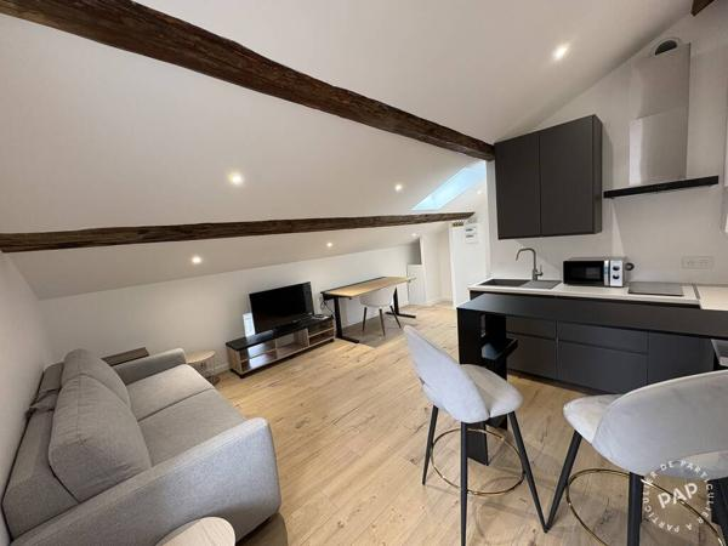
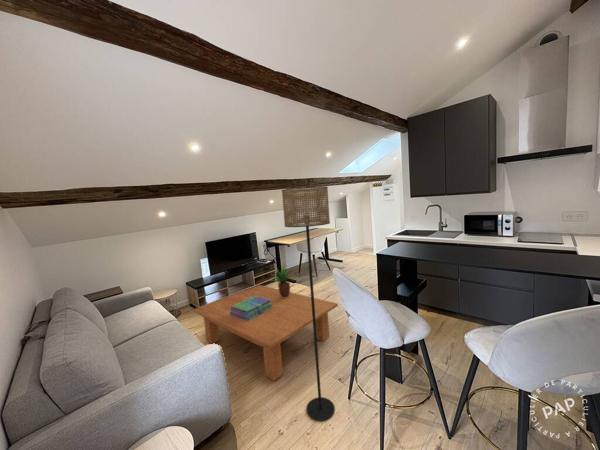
+ coffee table (265, 323)
+ stack of books (251, 307)
+ floor lamp (312, 302)
+ potted plant (281, 280)
